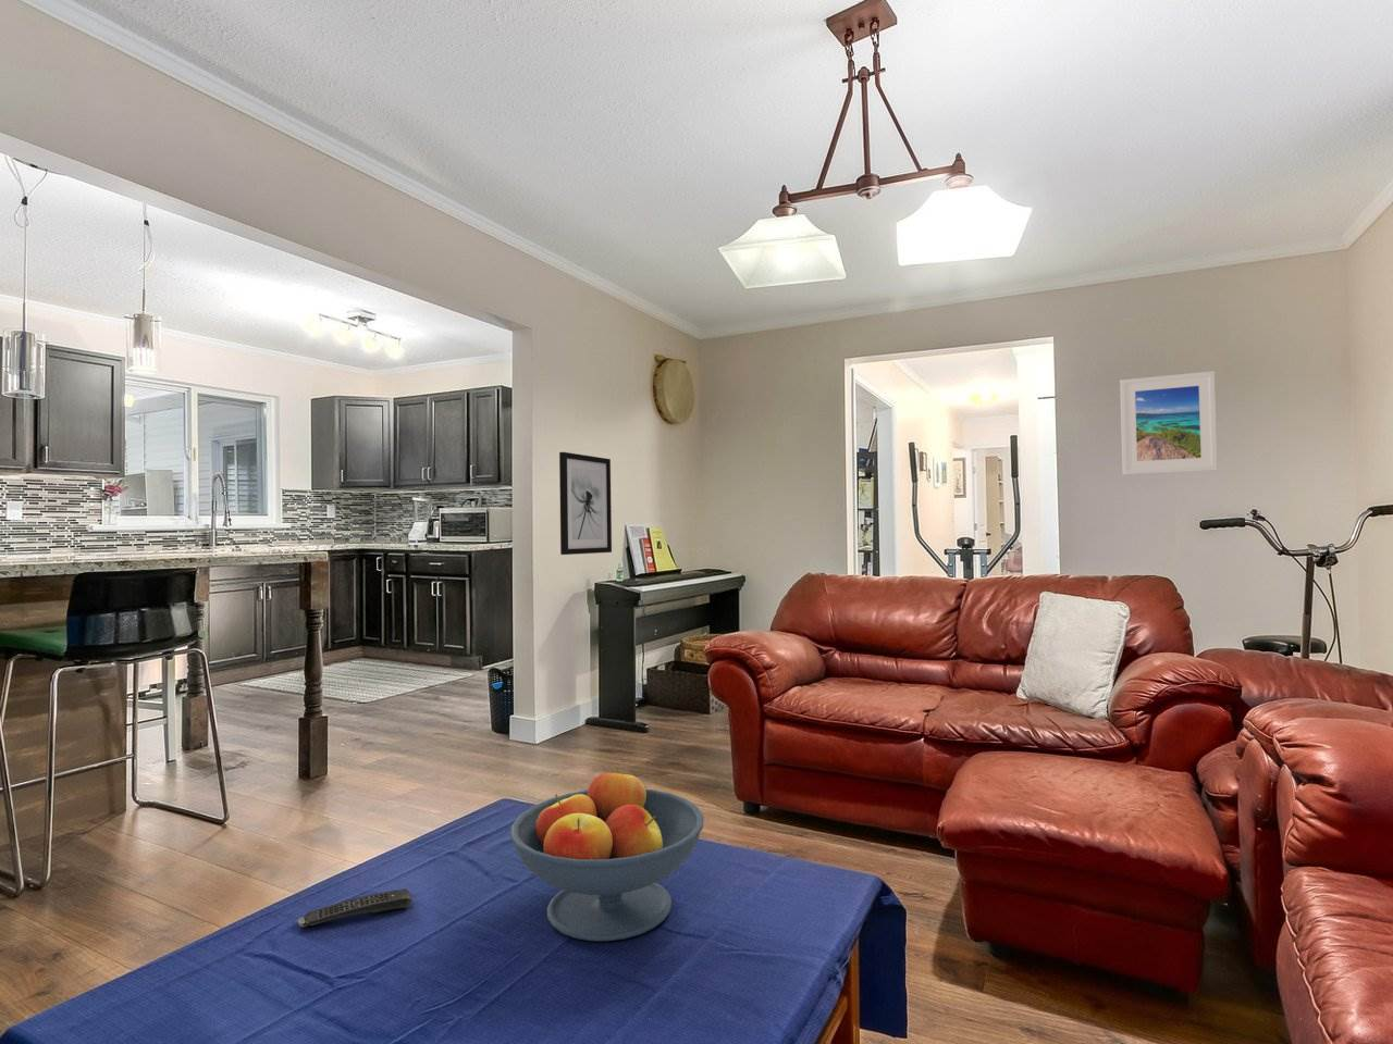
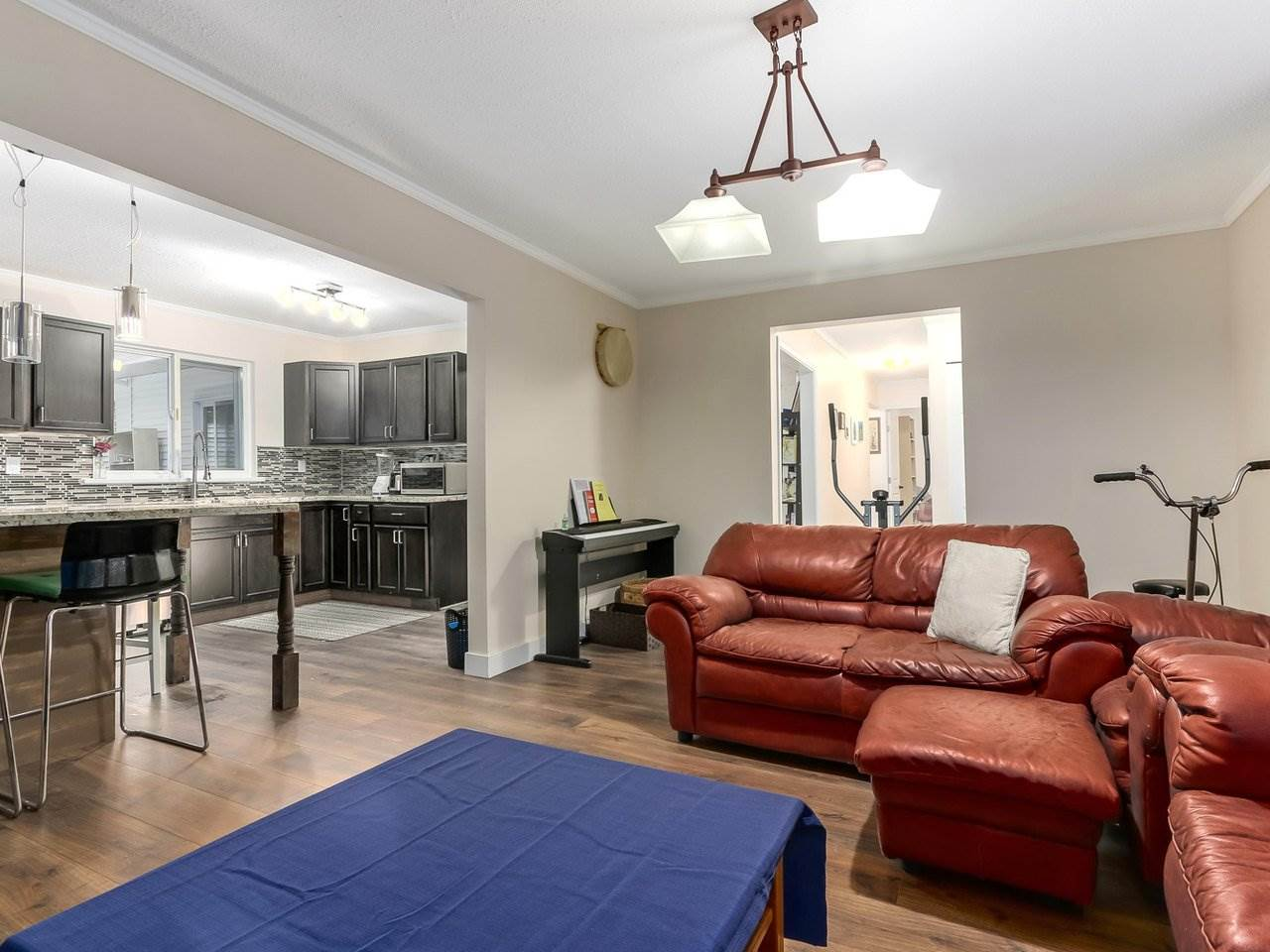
- wall art (587, 504)
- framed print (1167, 424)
- remote control (355, 908)
- fruit bowl (609, 849)
